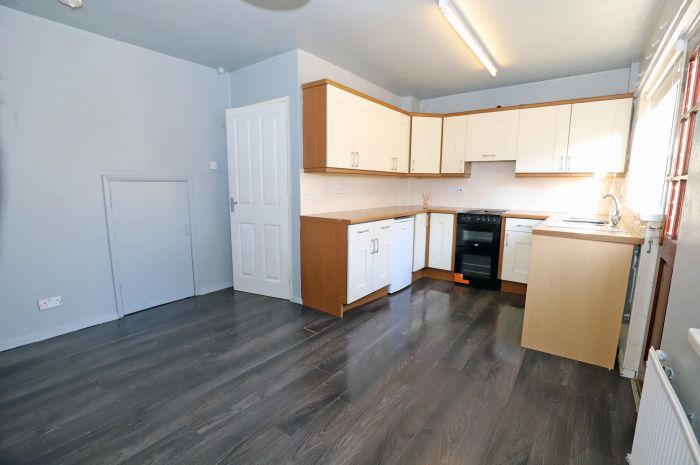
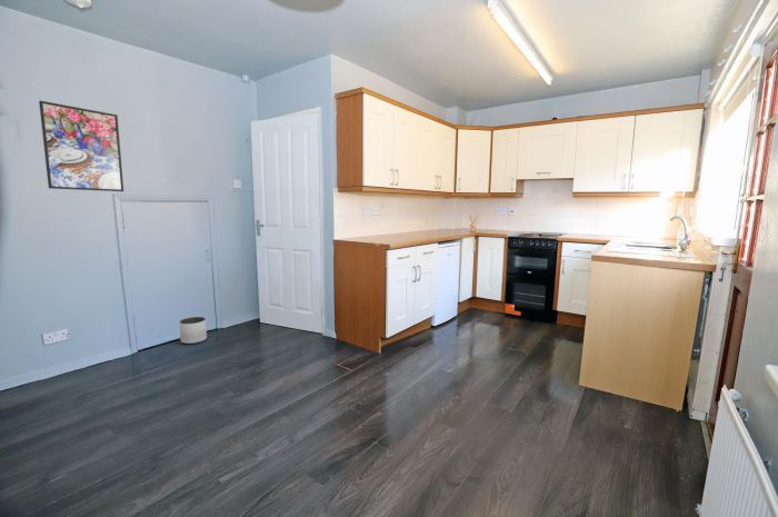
+ planter (193, 330)
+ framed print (84, 149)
